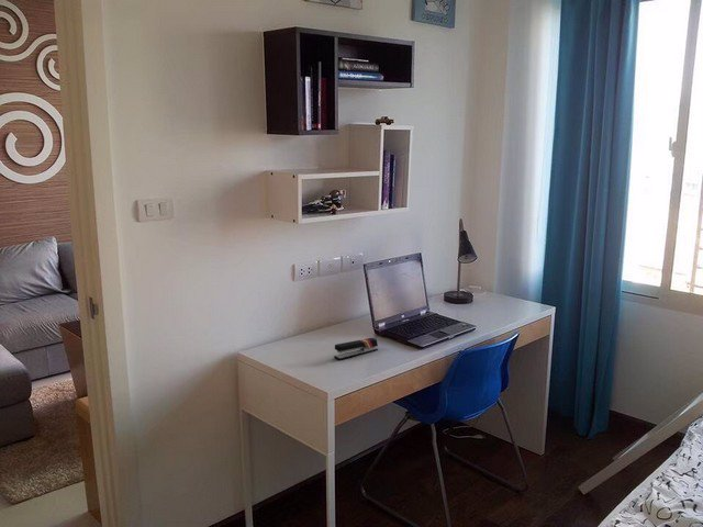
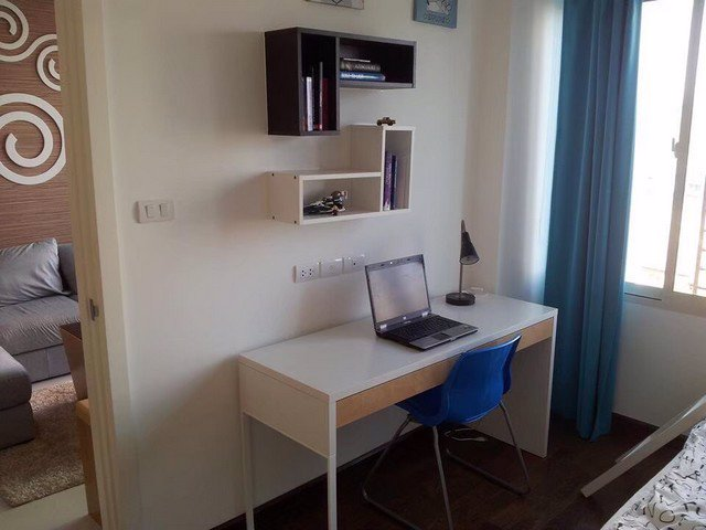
- stapler (356, 347)
